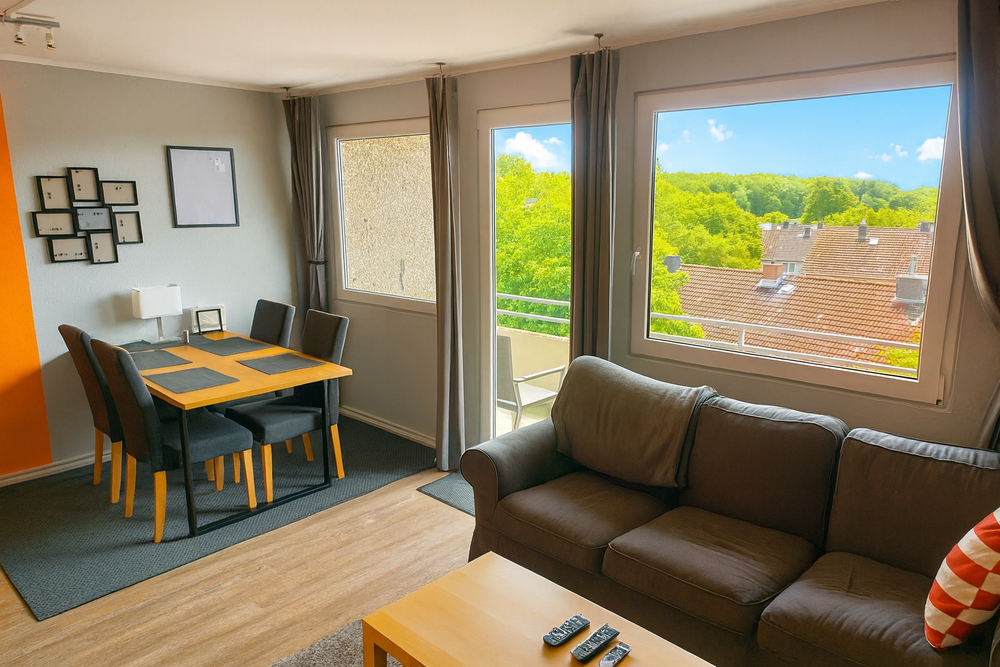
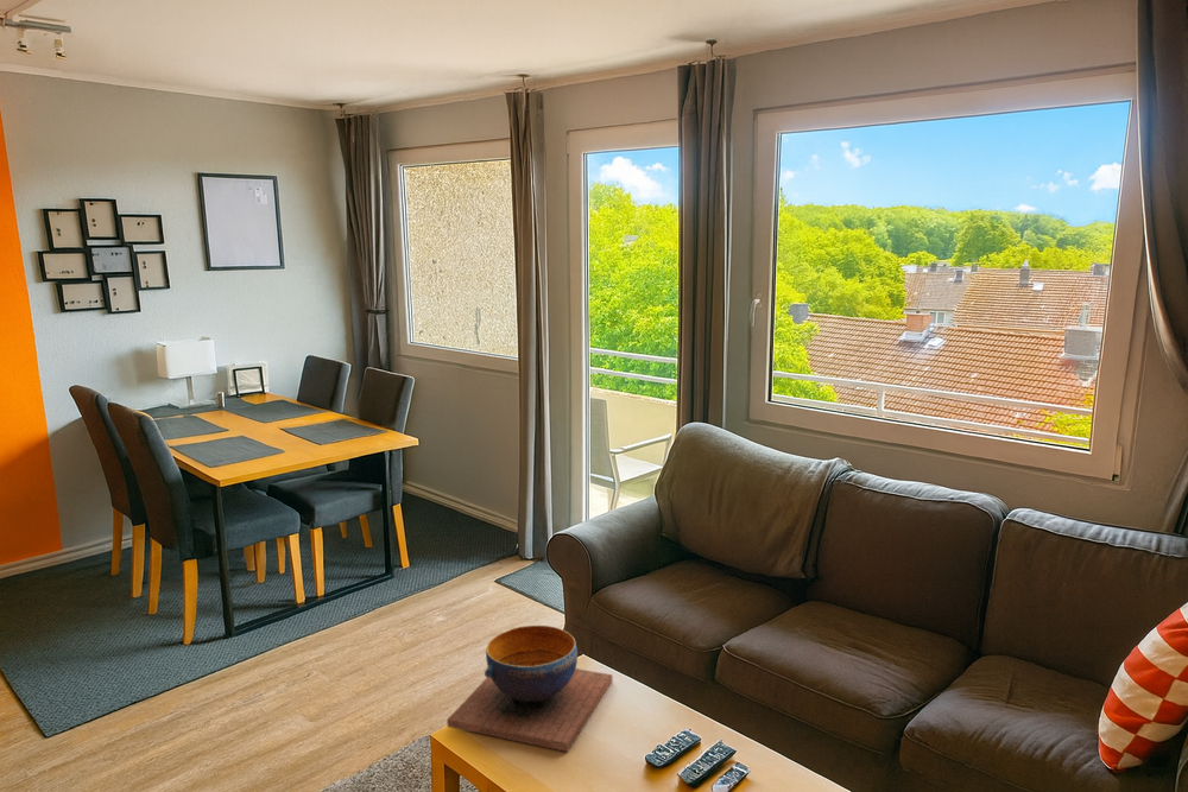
+ decorative bowl (532, 673)
